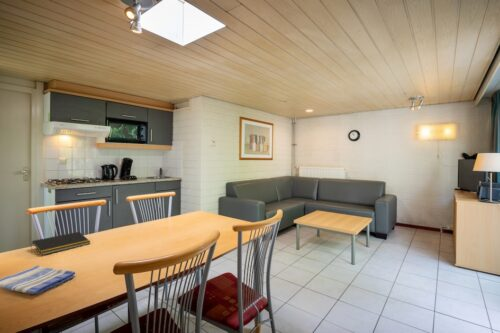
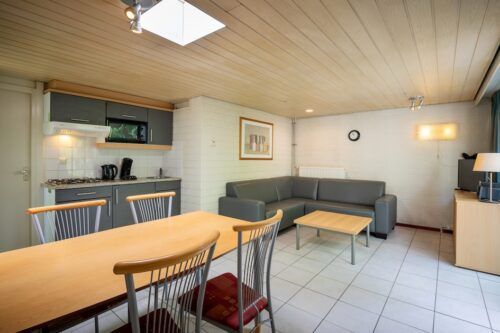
- dish towel (36, 278)
- notepad (62, 242)
